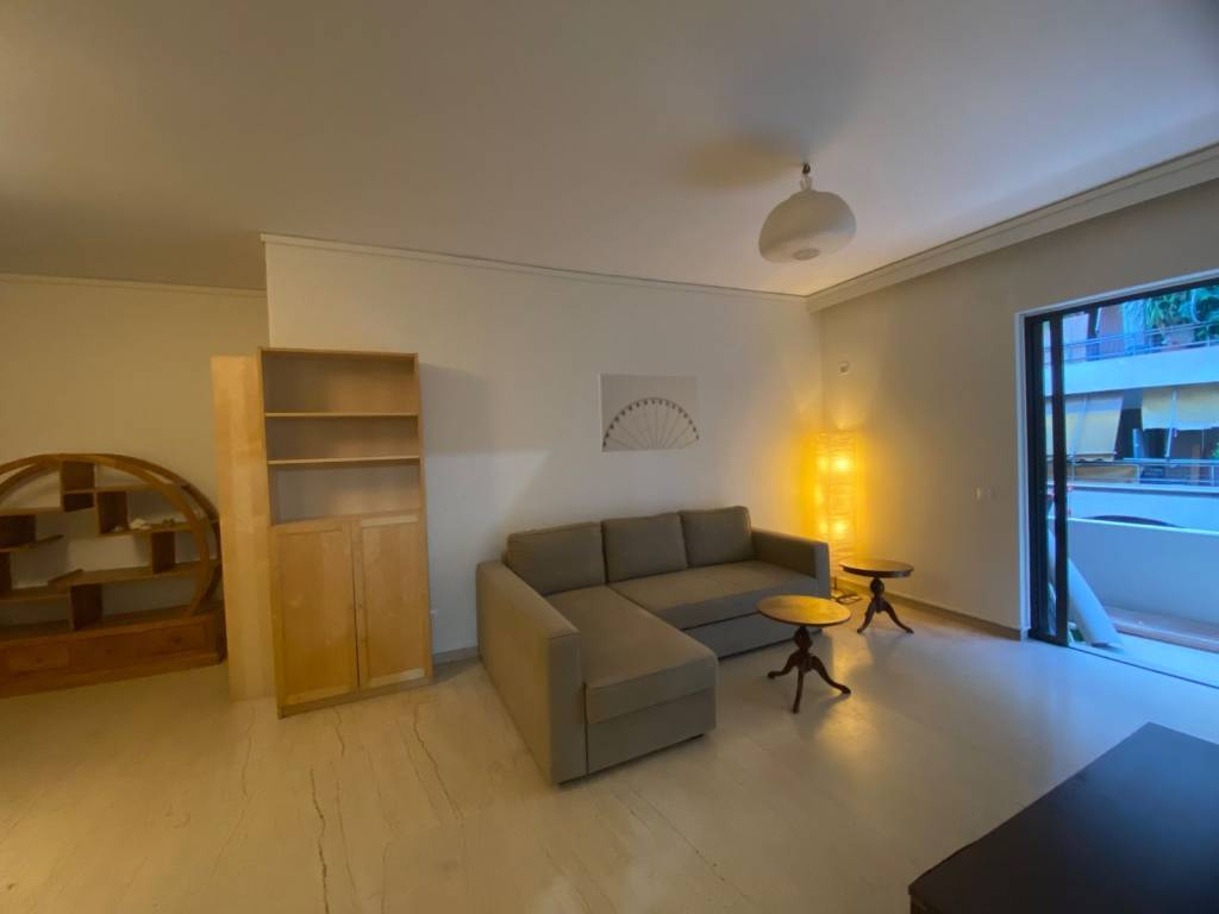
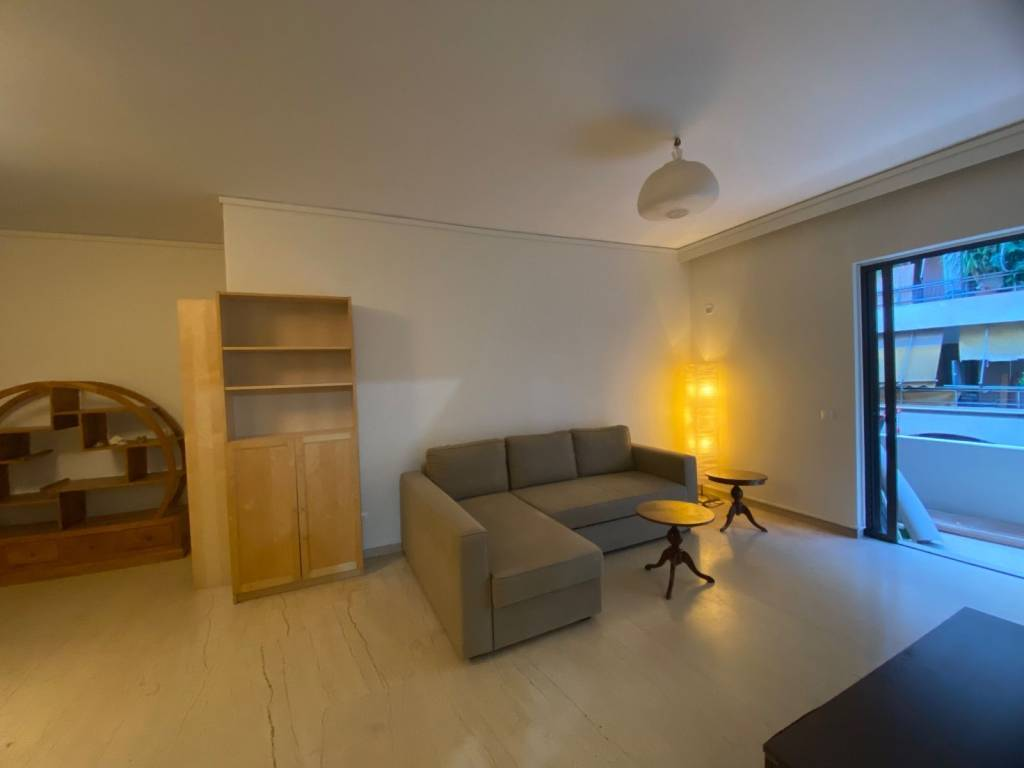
- wall art (650, 412)
